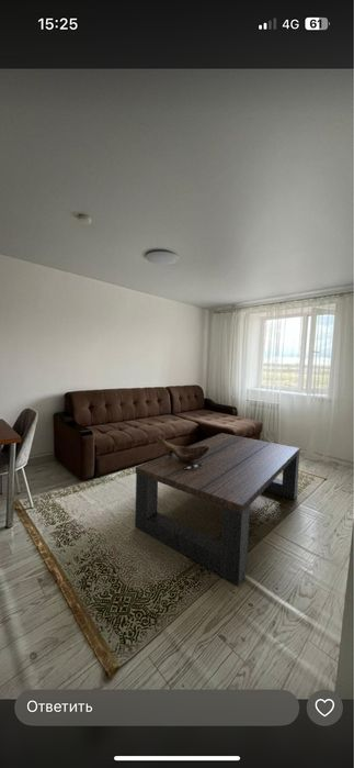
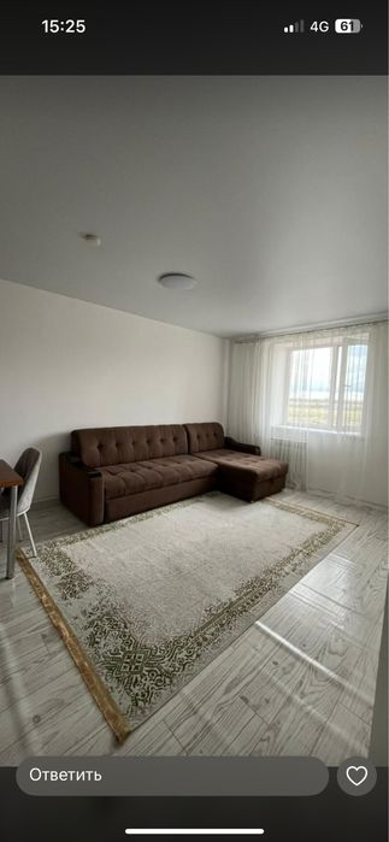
- decorative bowl (182, 450)
- coffee table (227, 482)
